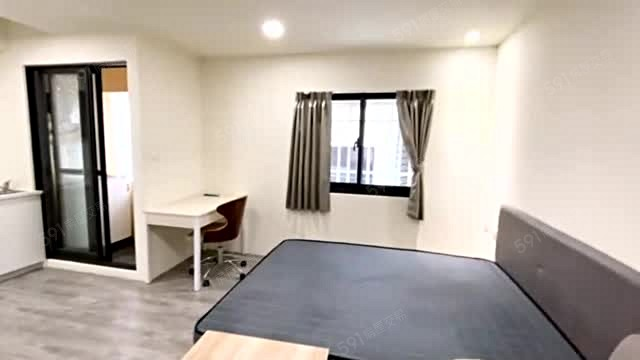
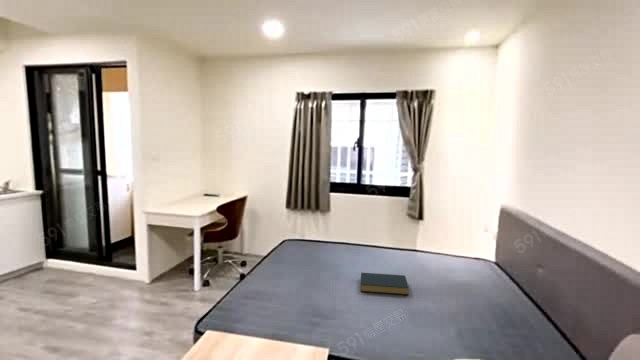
+ hardback book (383, 283)
